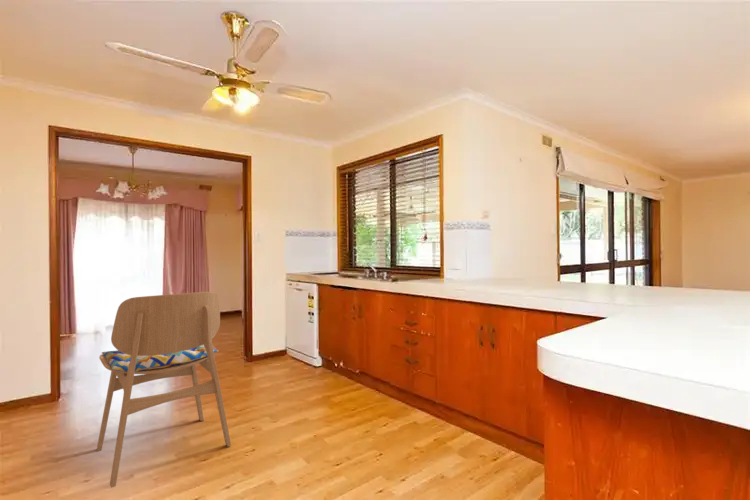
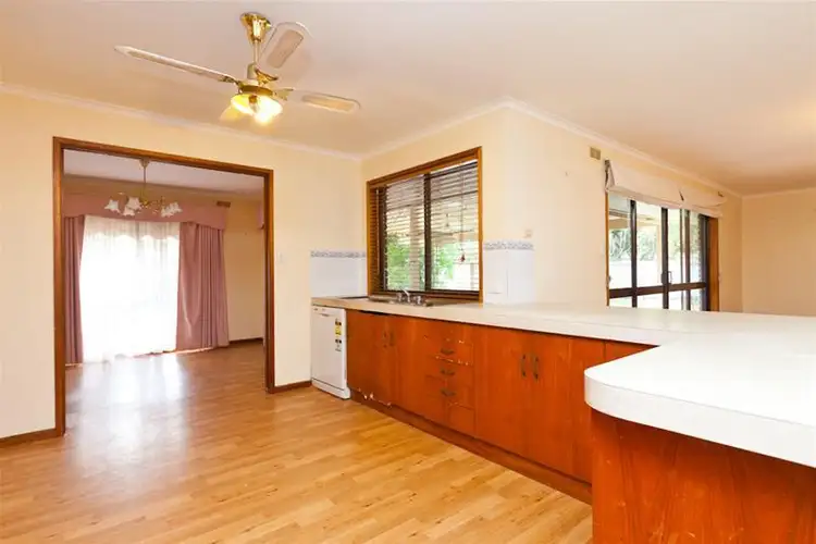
- dining chair (163, 368)
